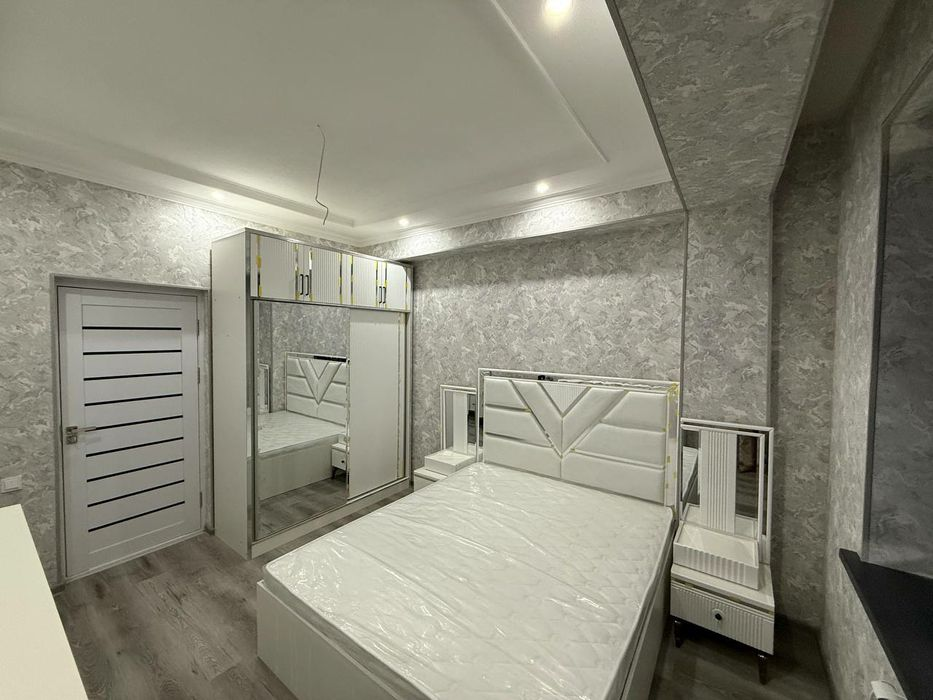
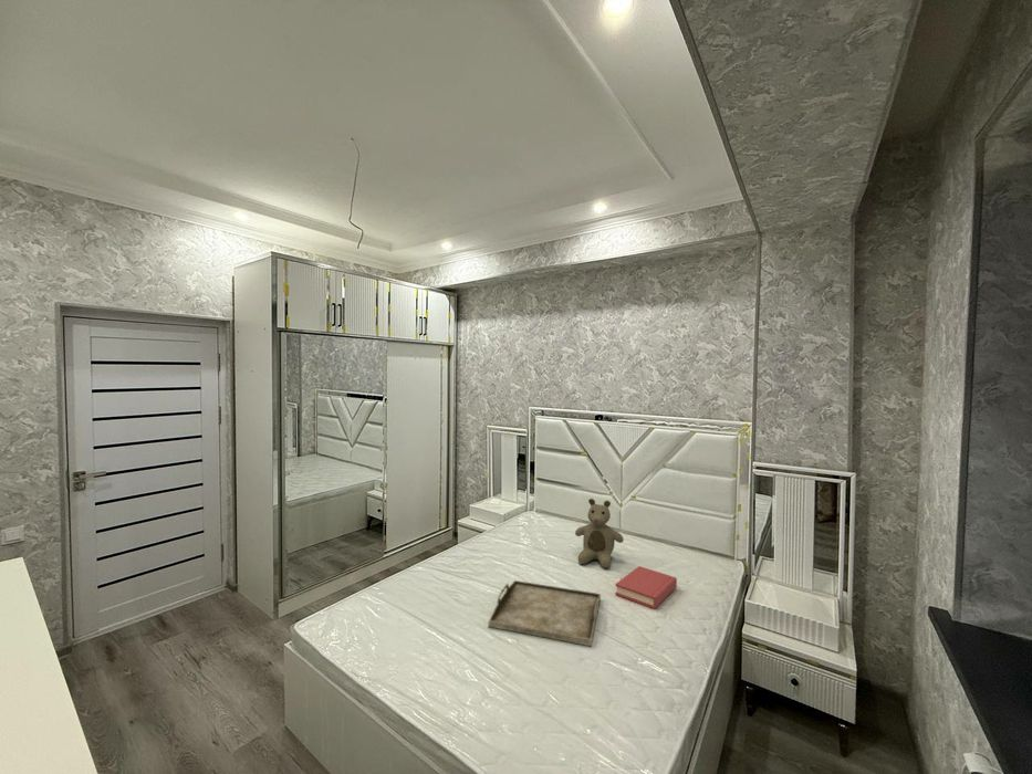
+ teddy bear (597, 531)
+ hardback book (646, 586)
+ serving tray (548, 604)
